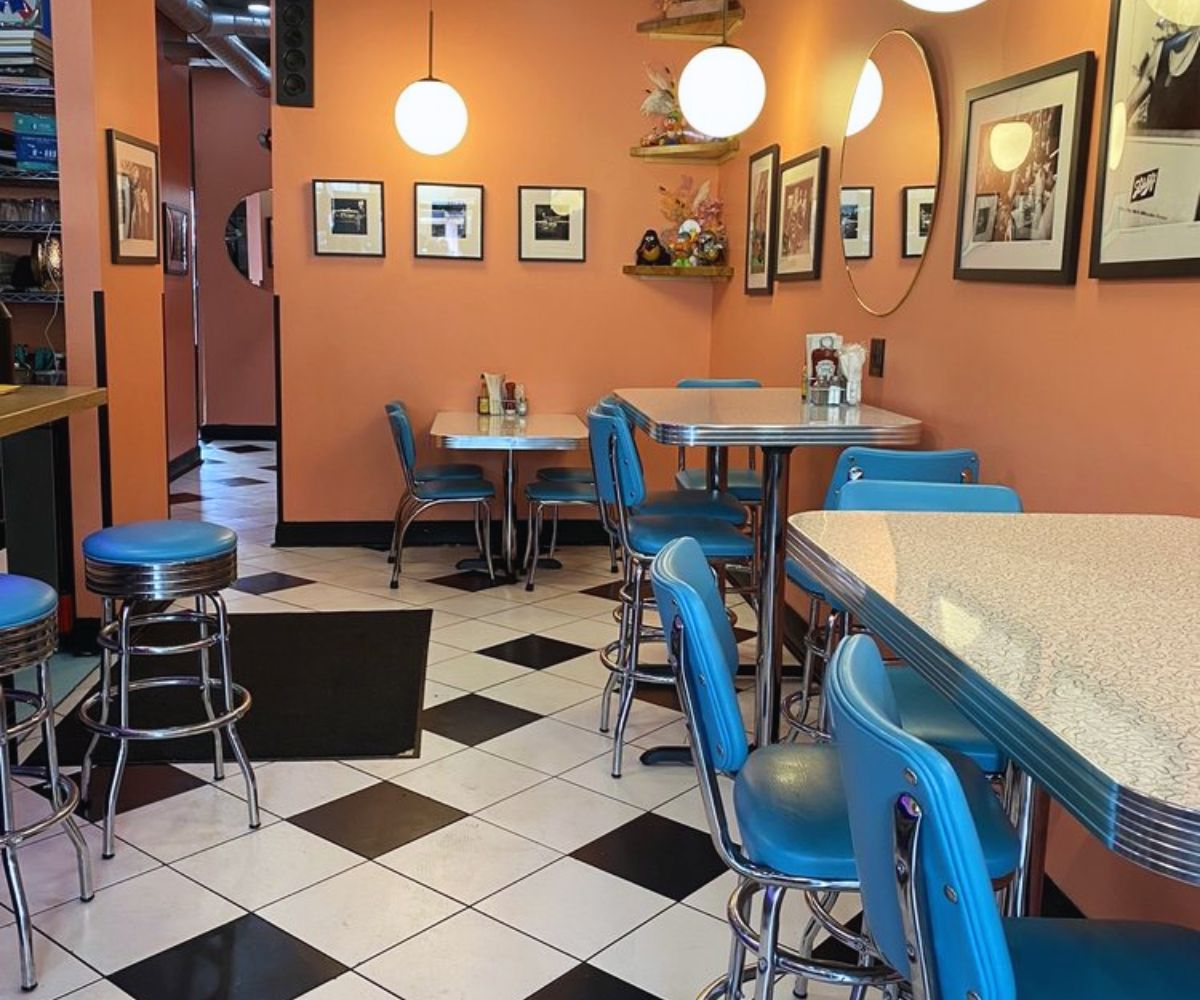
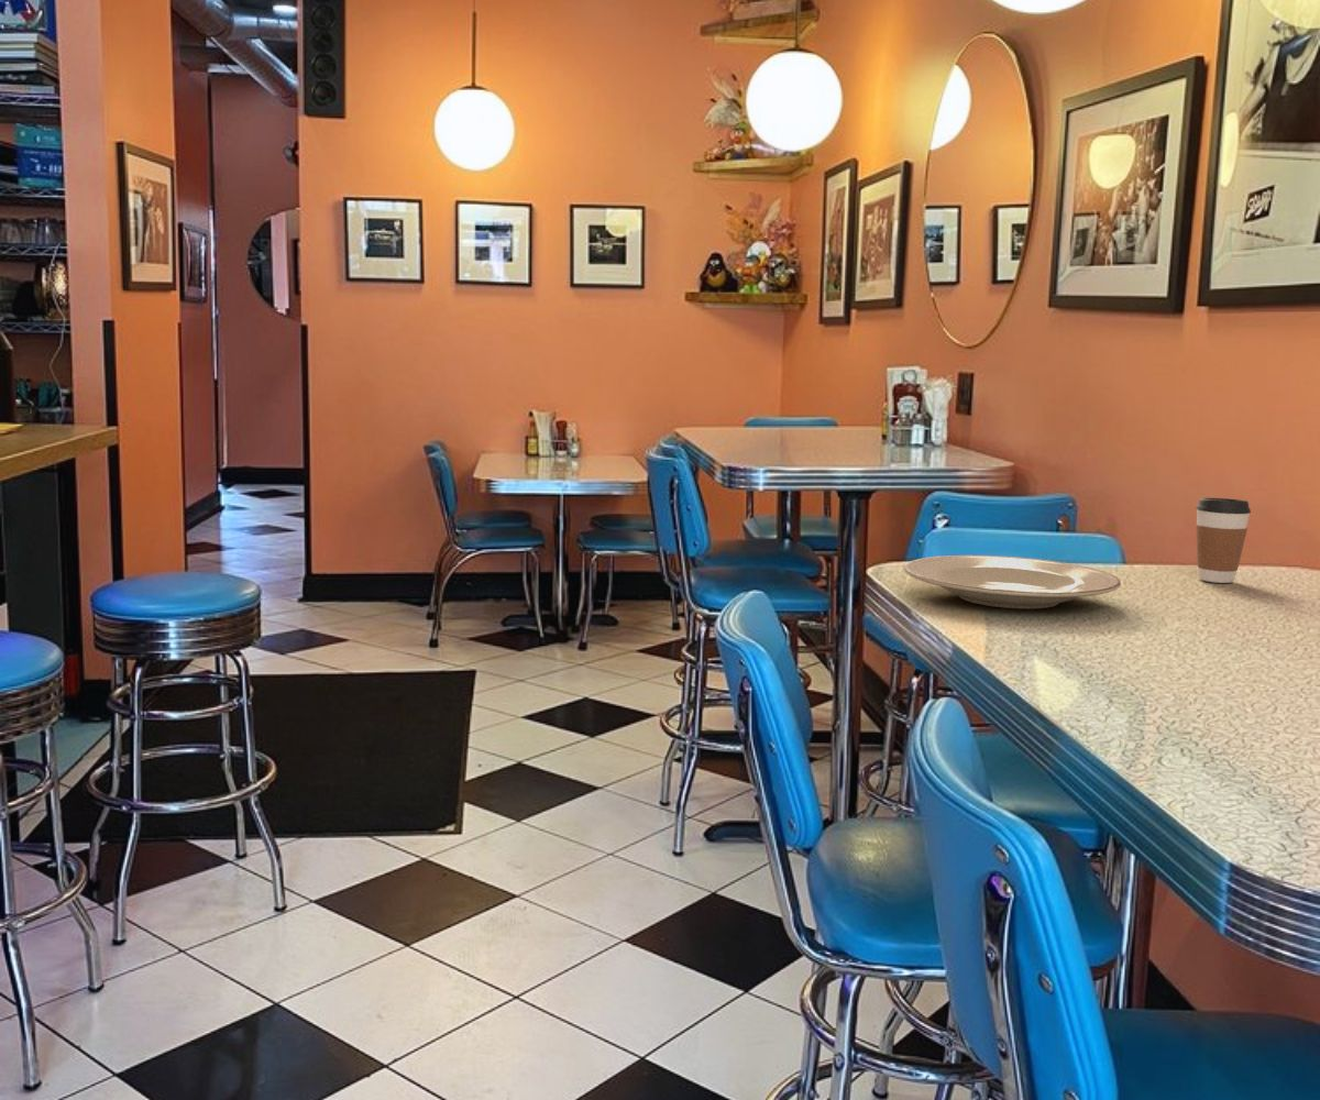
+ coffee cup (1220, 539)
+ plate (1009, 585)
